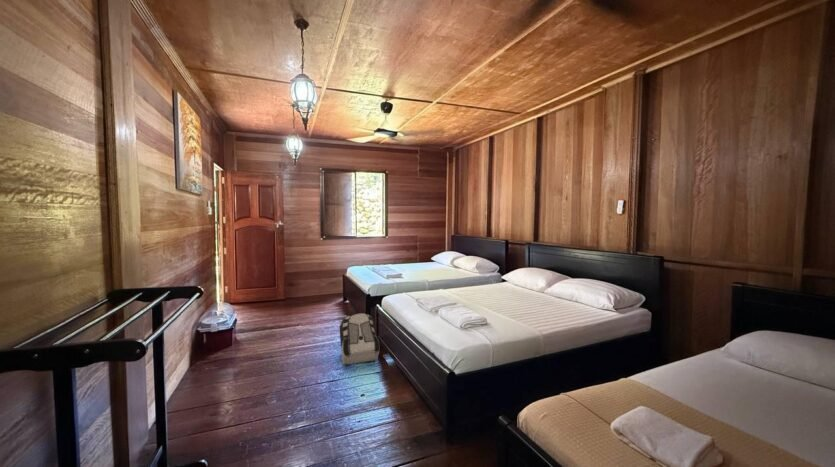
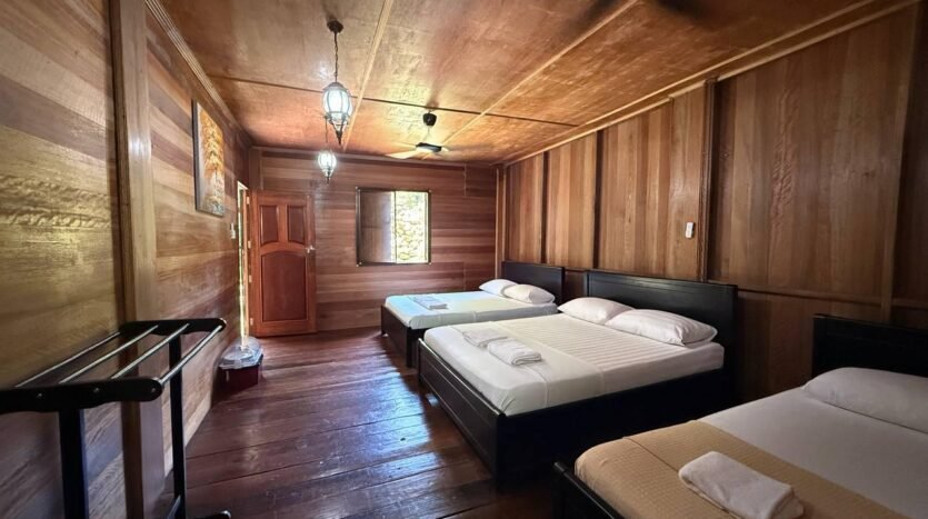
- backpack (358, 336)
